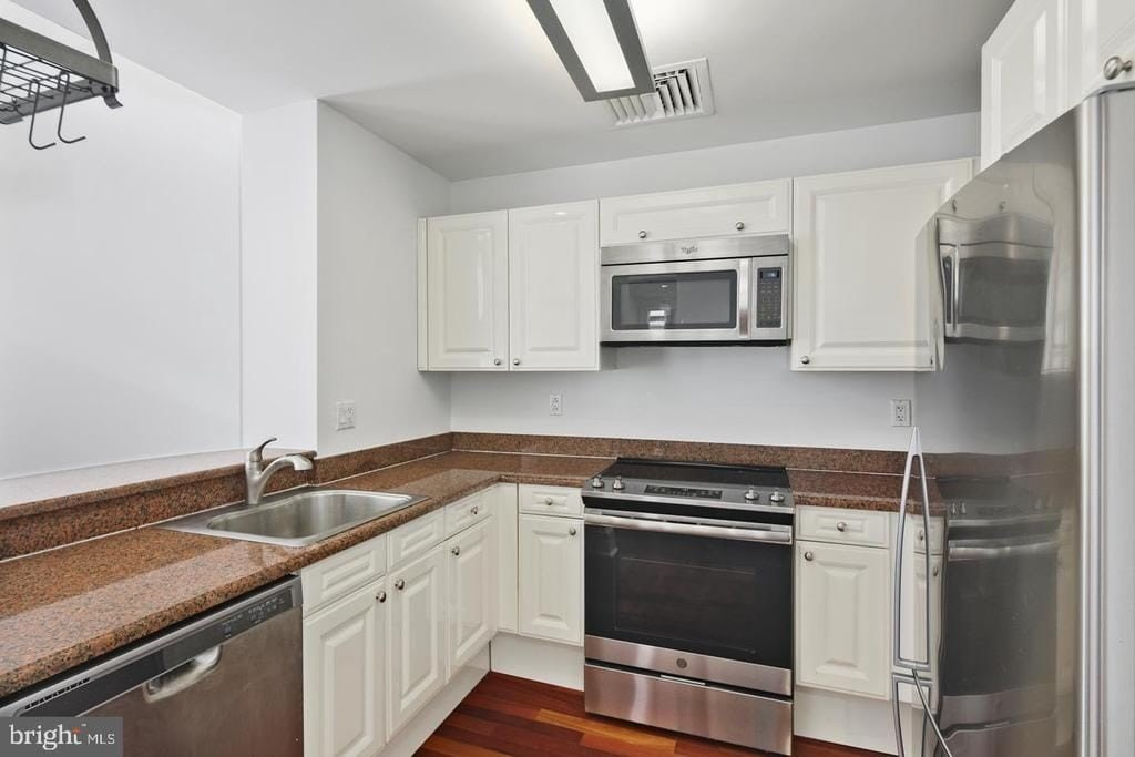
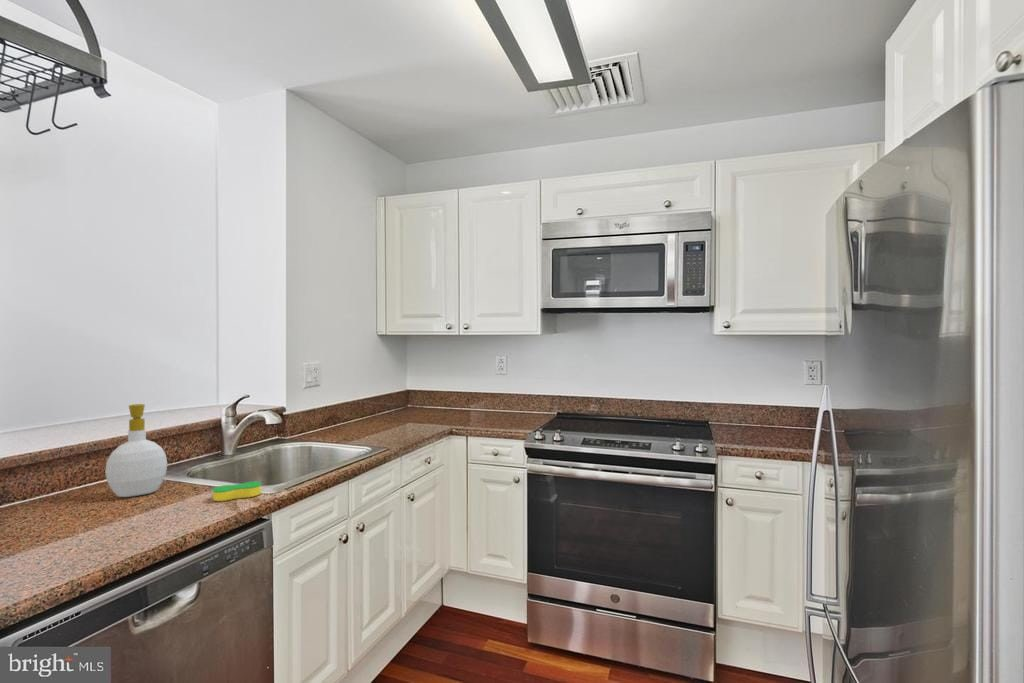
+ soap bottle (137, 448)
+ sponge (237, 491)
